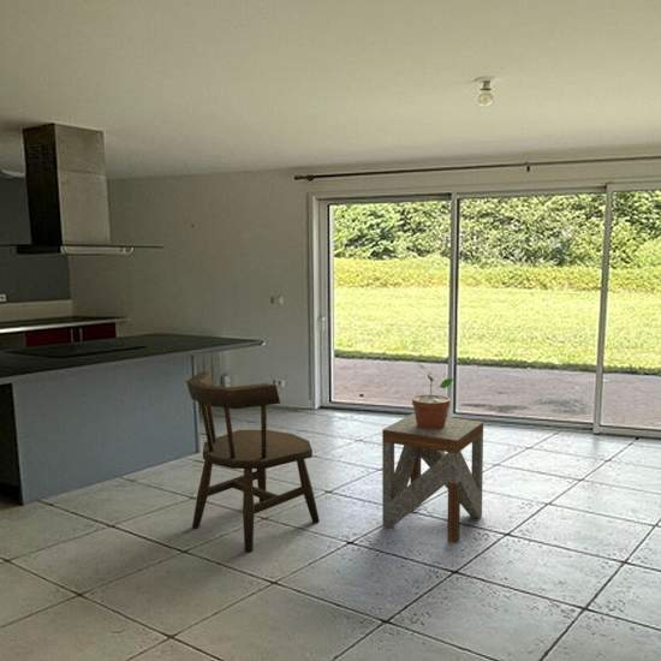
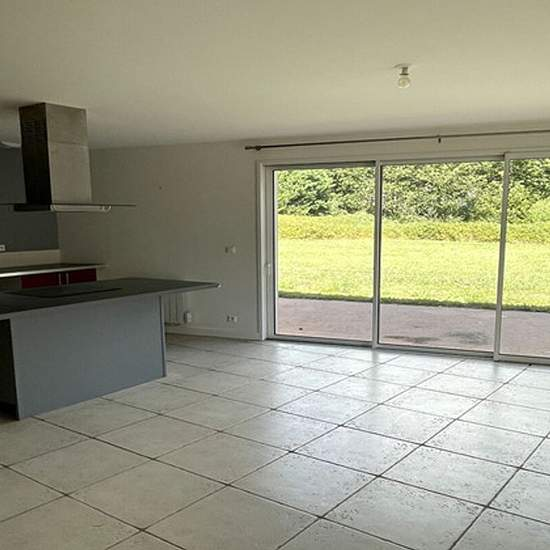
- potted plant (430, 394)
- dining chair (250, 451)
- side table (433, 474)
